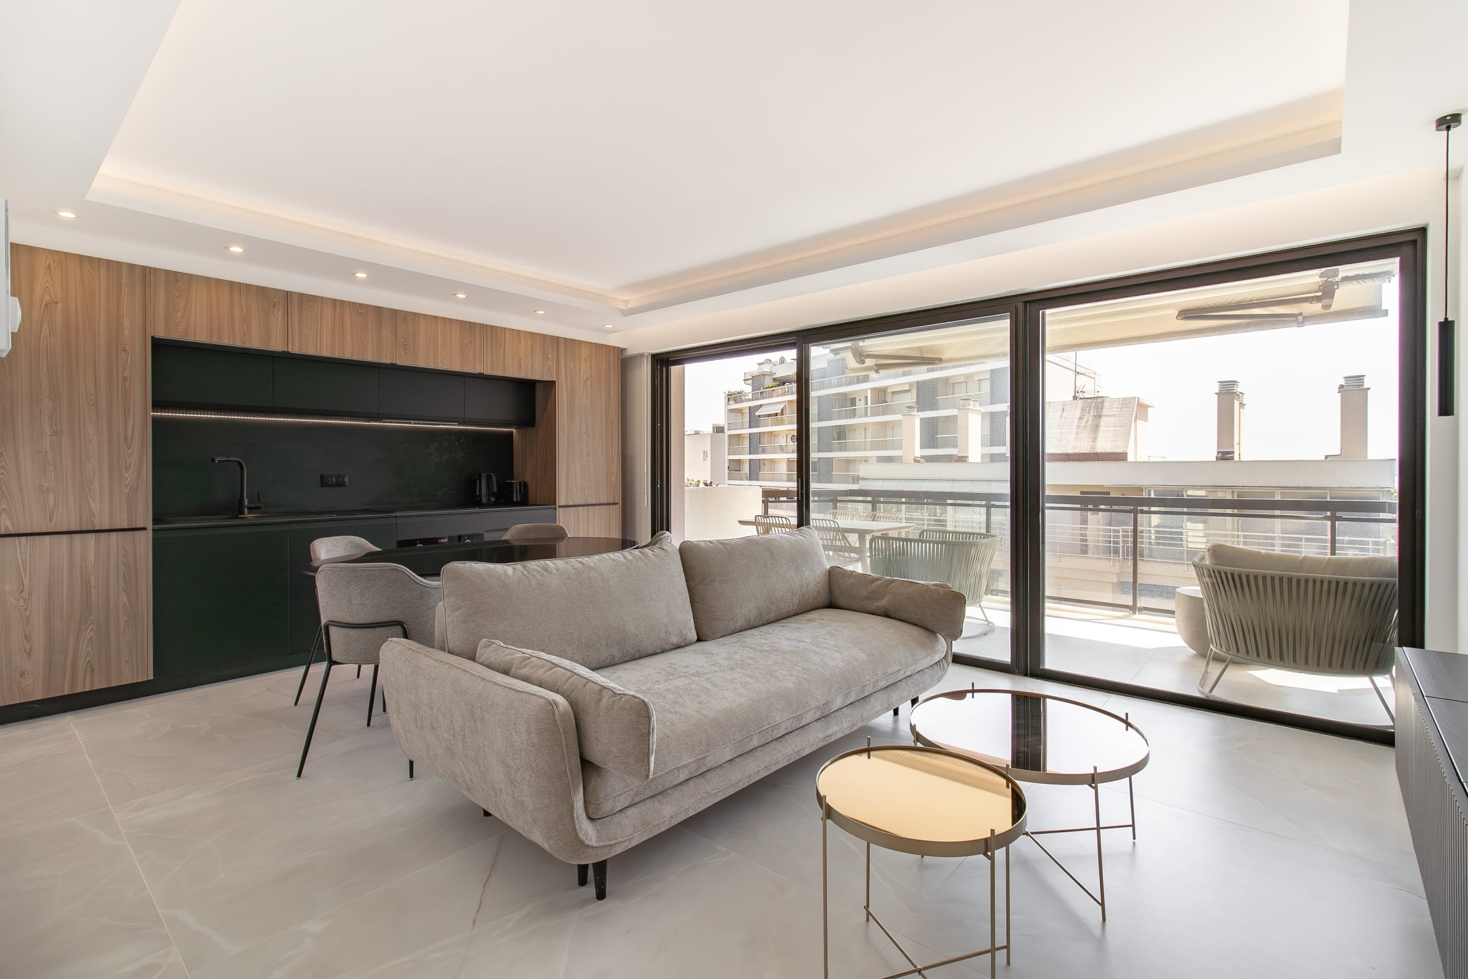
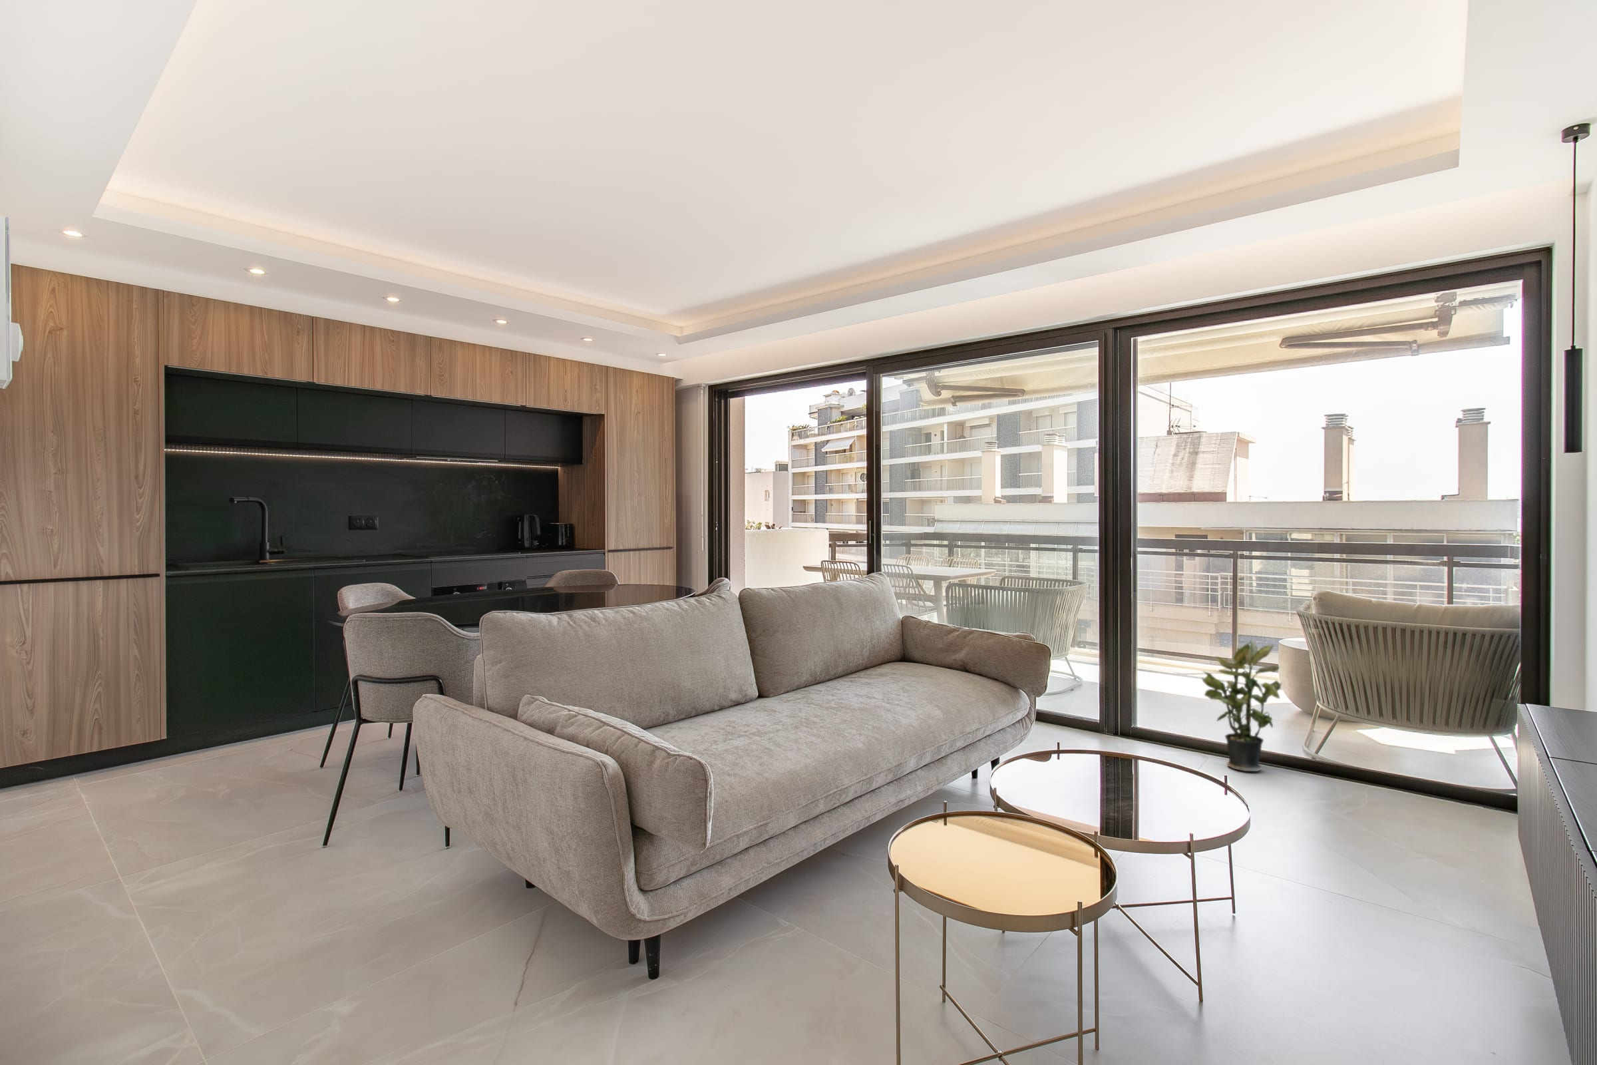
+ potted plant (1241, 702)
